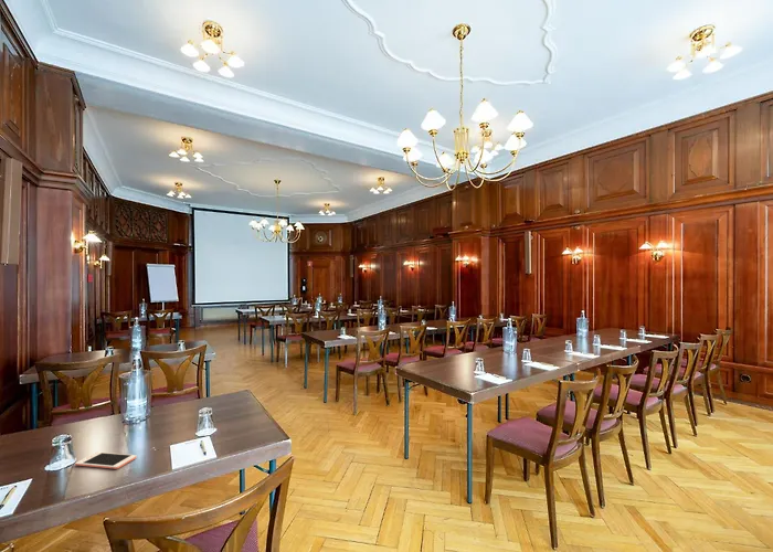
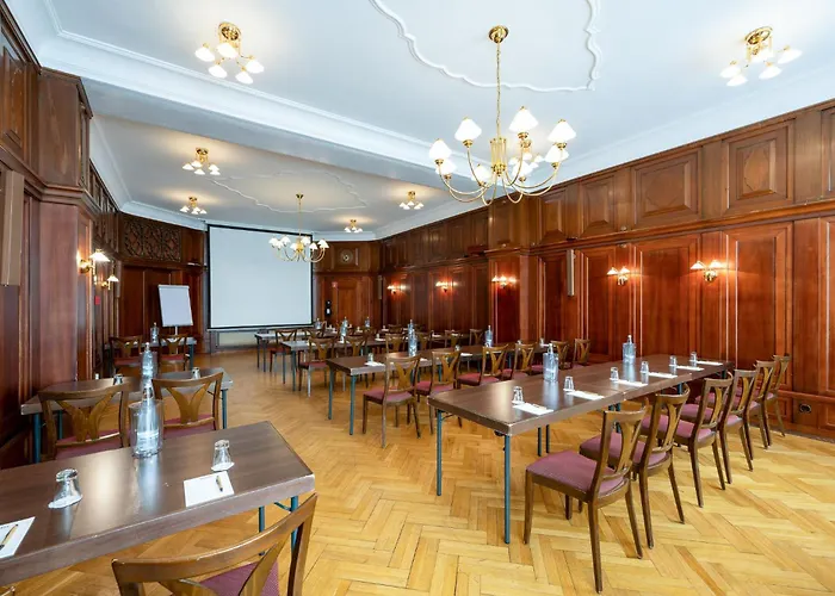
- cell phone (106, 459)
